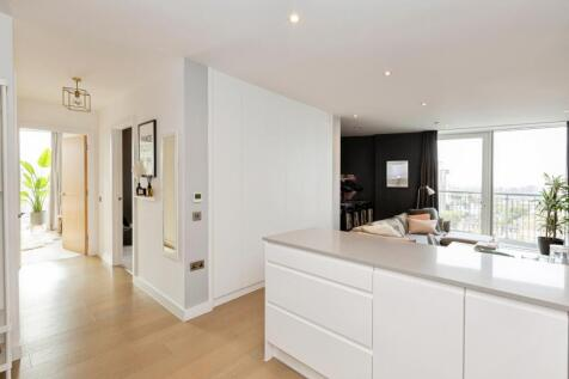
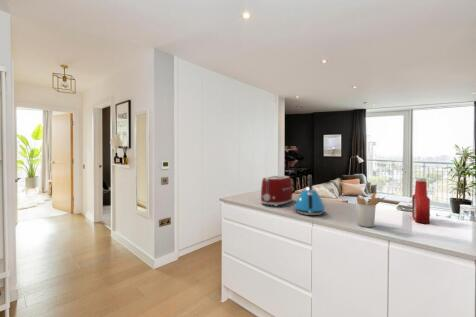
+ utensil holder (369, 210)
+ soap bottle (420, 199)
+ toaster (276, 189)
+ kettle (309, 193)
